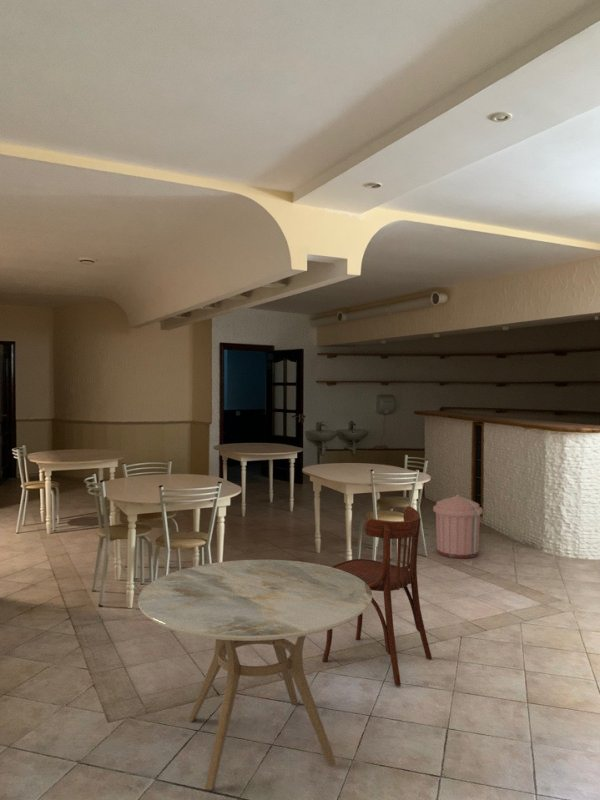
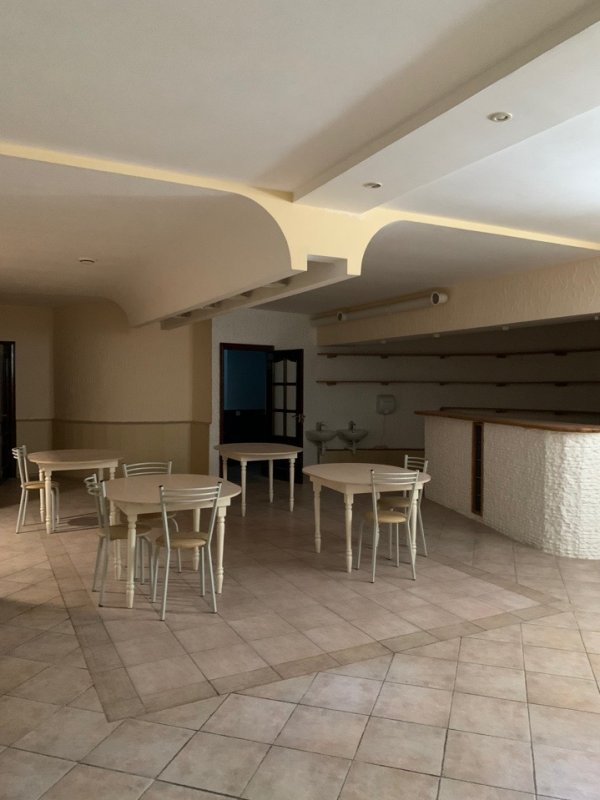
- trash can (457, 523)
- dining table (256, 666)
- dining chair (374, 584)
